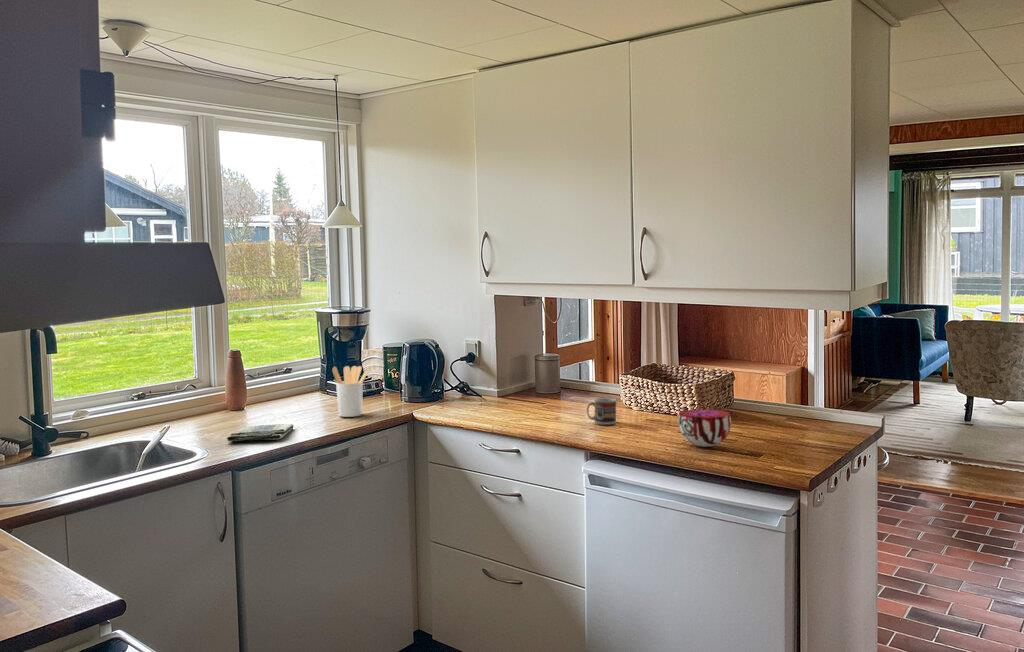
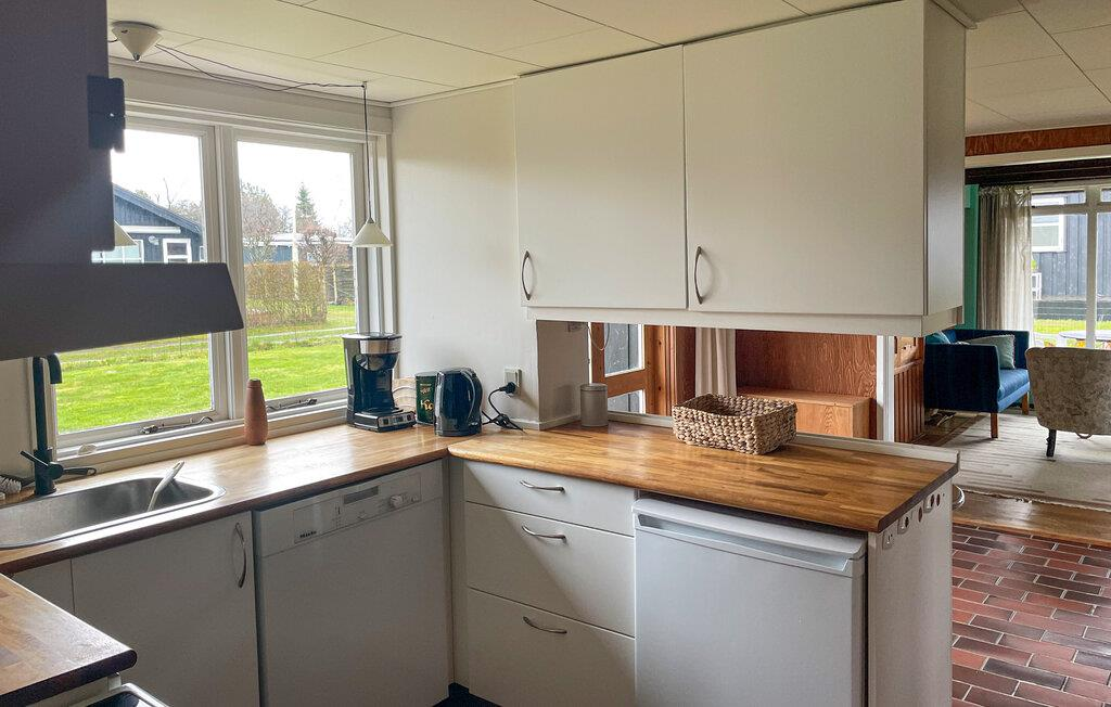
- cup (601, 411)
- dish towel (261, 430)
- decorative bowl (704, 429)
- utensil holder (350, 389)
